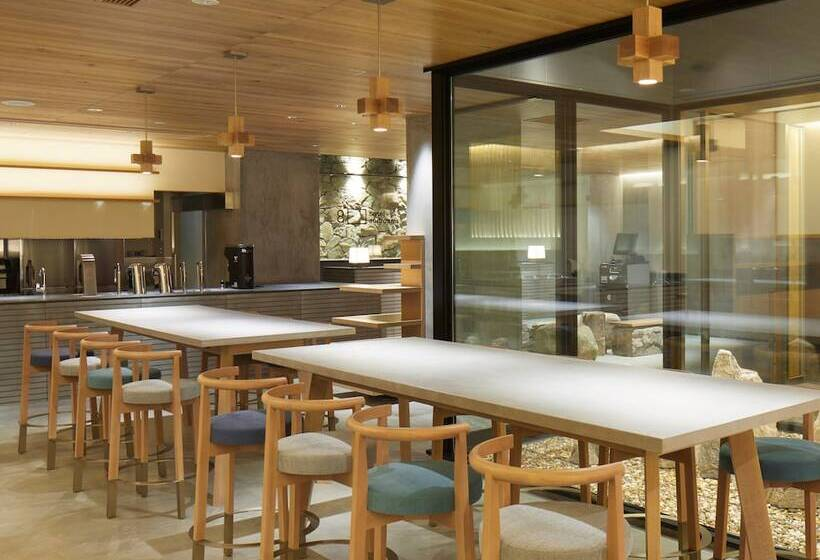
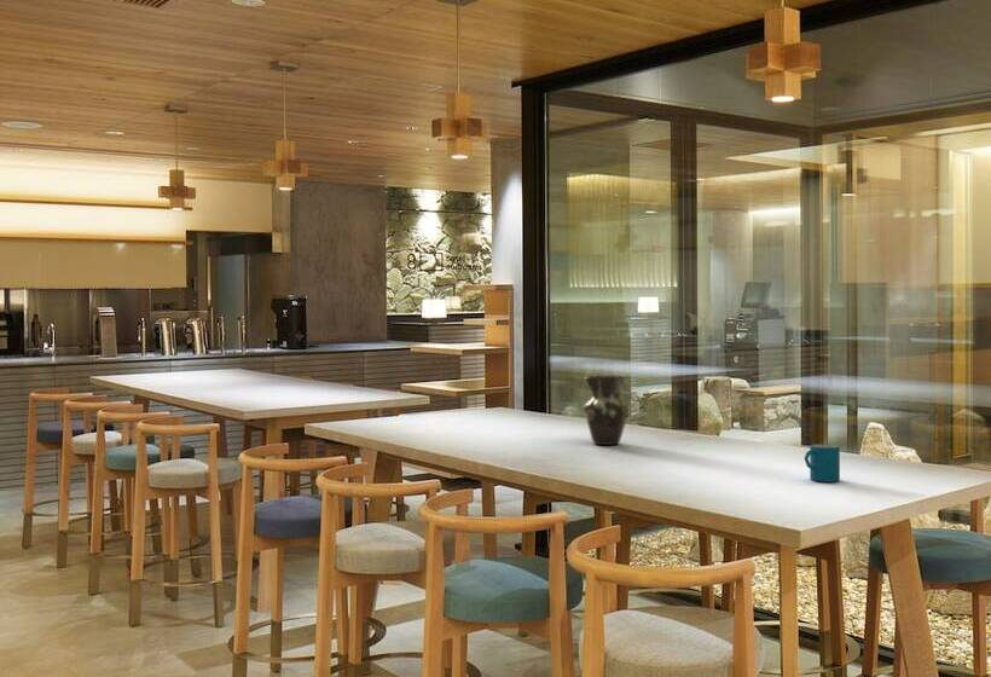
+ vase (607, 409)
+ mug (819, 463)
